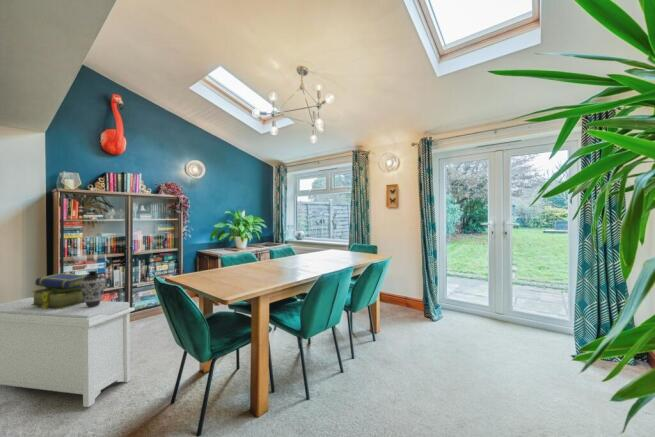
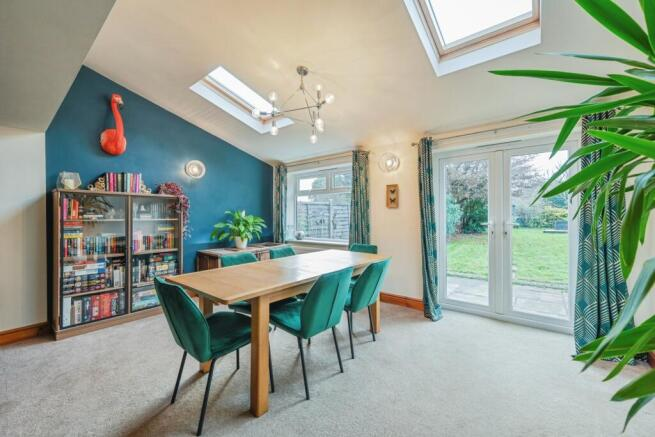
- bench (56, 345)
- stack of books (63, 289)
- decorative vase (93, 288)
